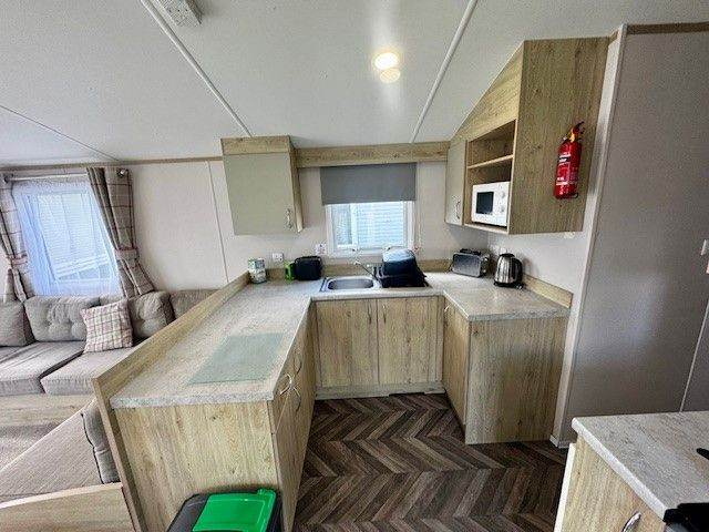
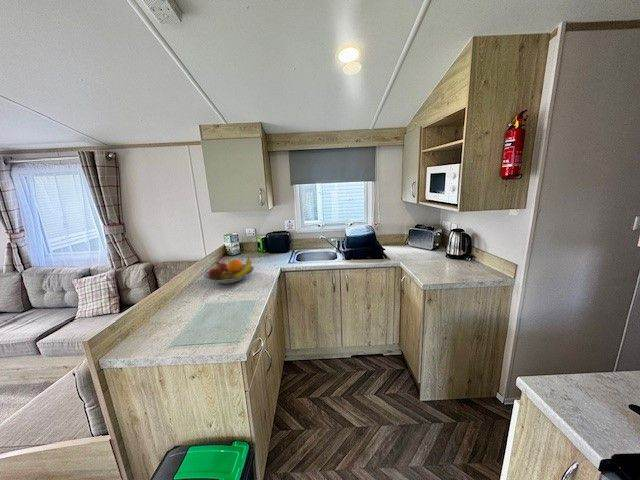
+ fruit bowl (229, 269)
